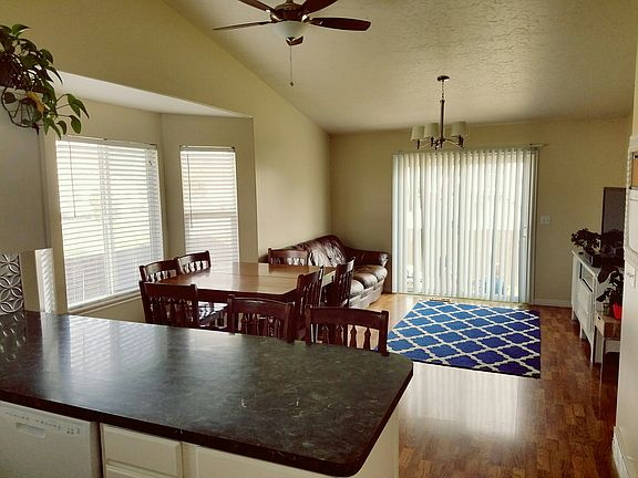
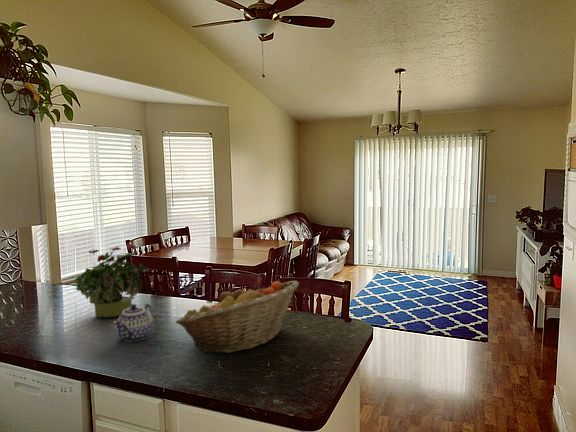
+ fruit basket (241, 310)
+ potted plant (107, 278)
+ teapot (134, 320)
